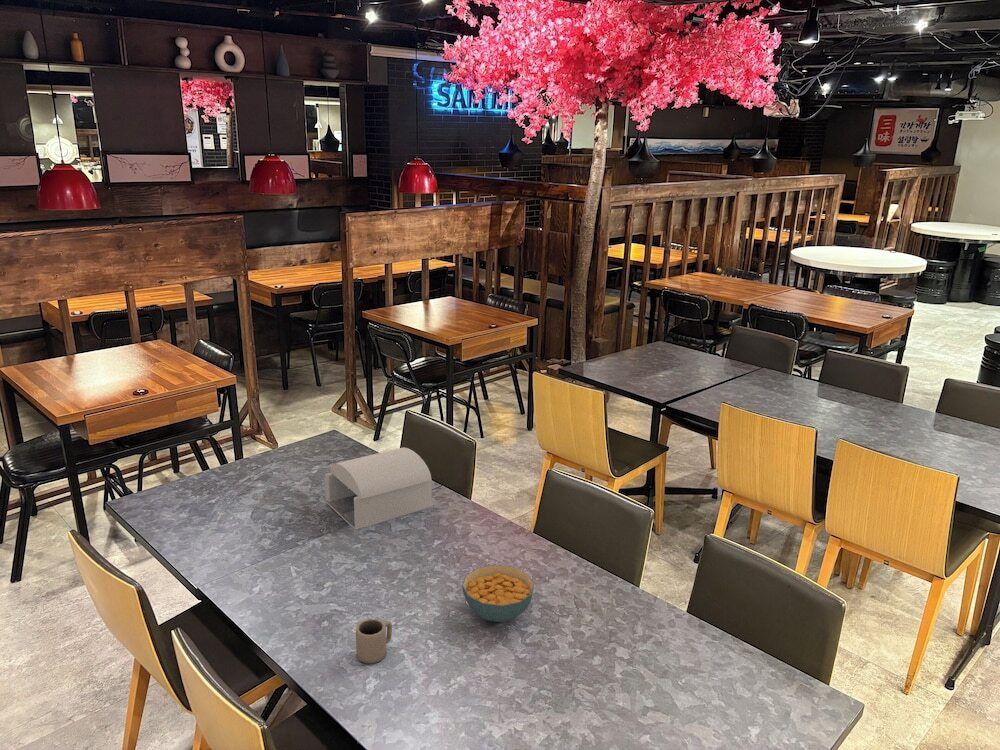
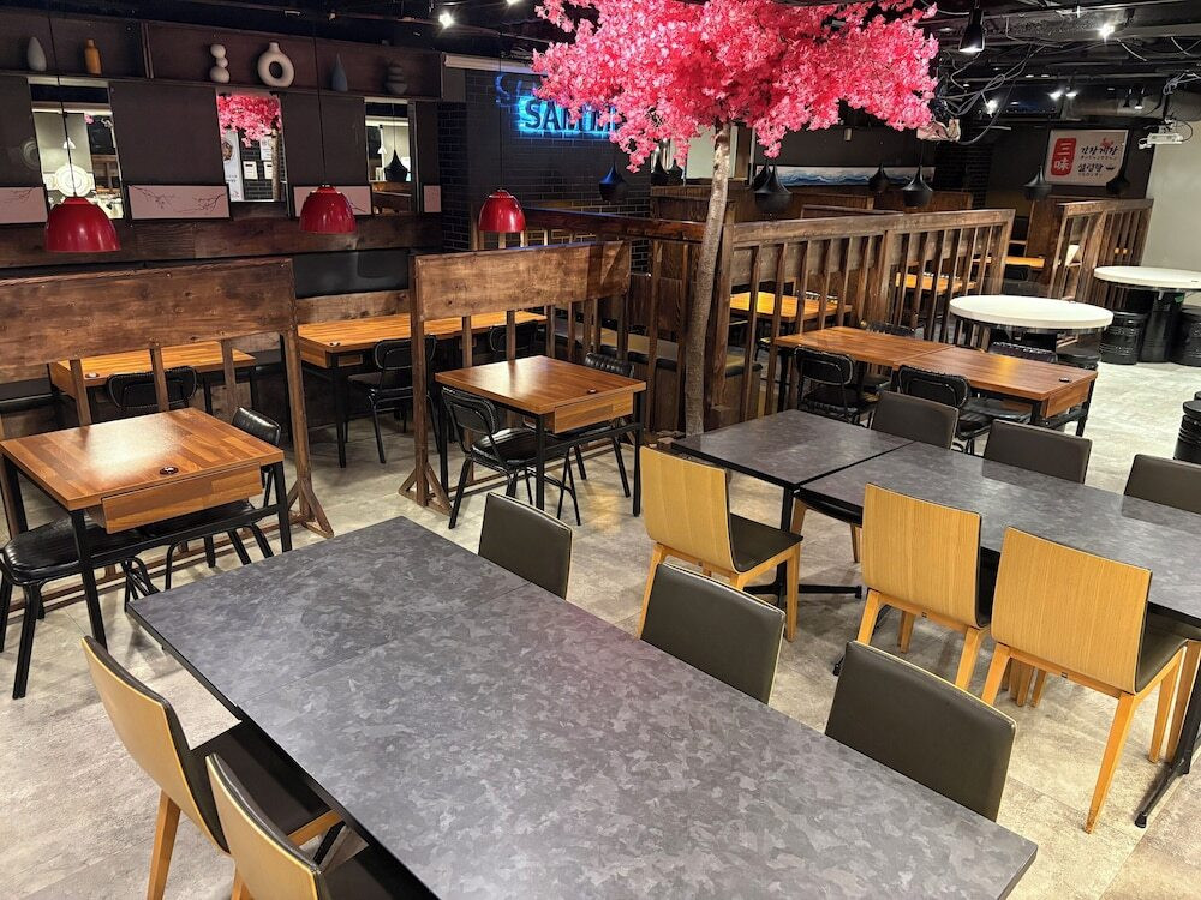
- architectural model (377, 482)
- cup (375, 638)
- cereal bowl (497, 599)
